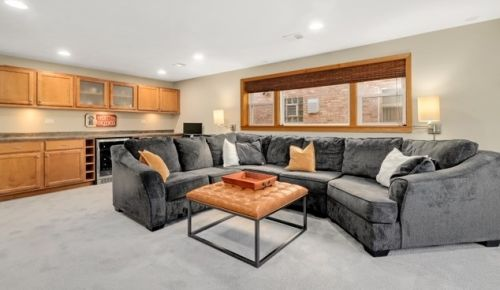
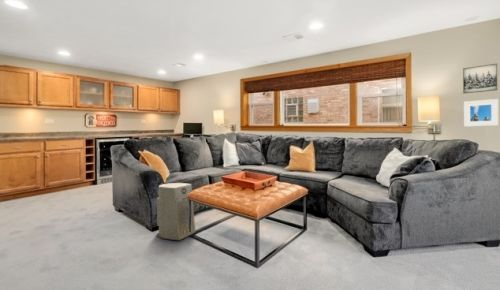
+ fan (173, 209)
+ wall art (479, 79)
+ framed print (480, 113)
